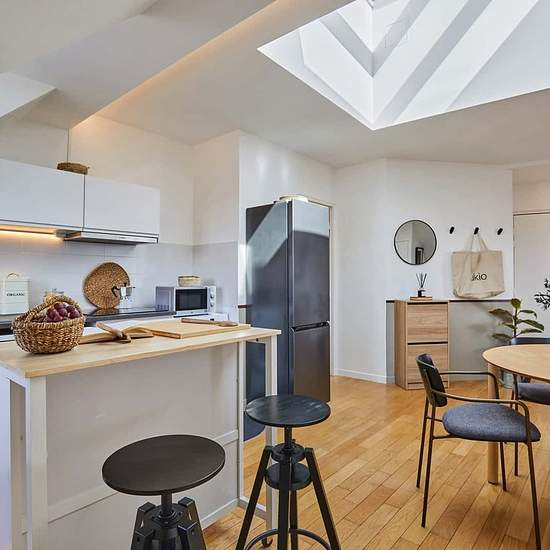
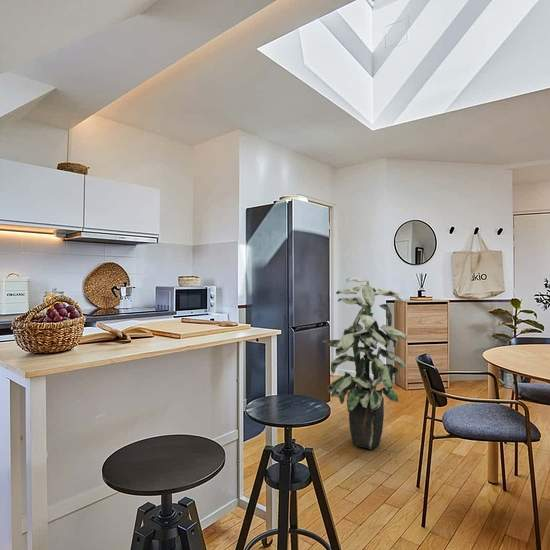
+ indoor plant (363, 359)
